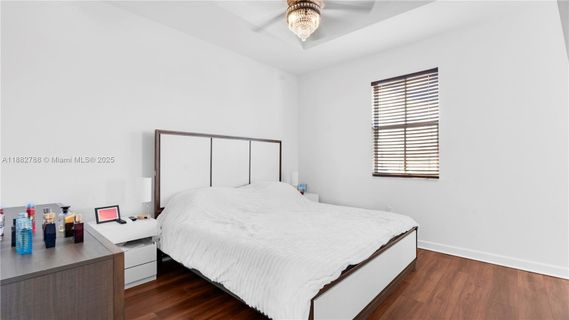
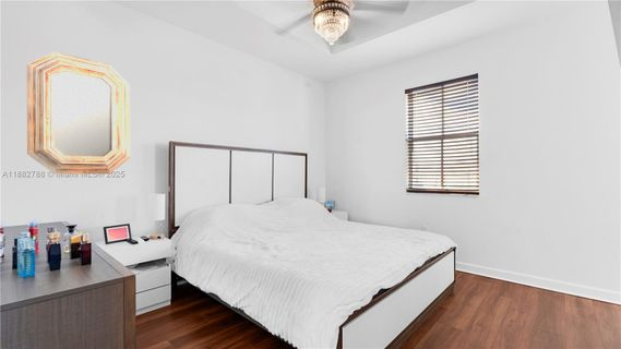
+ home mirror (84, 116)
